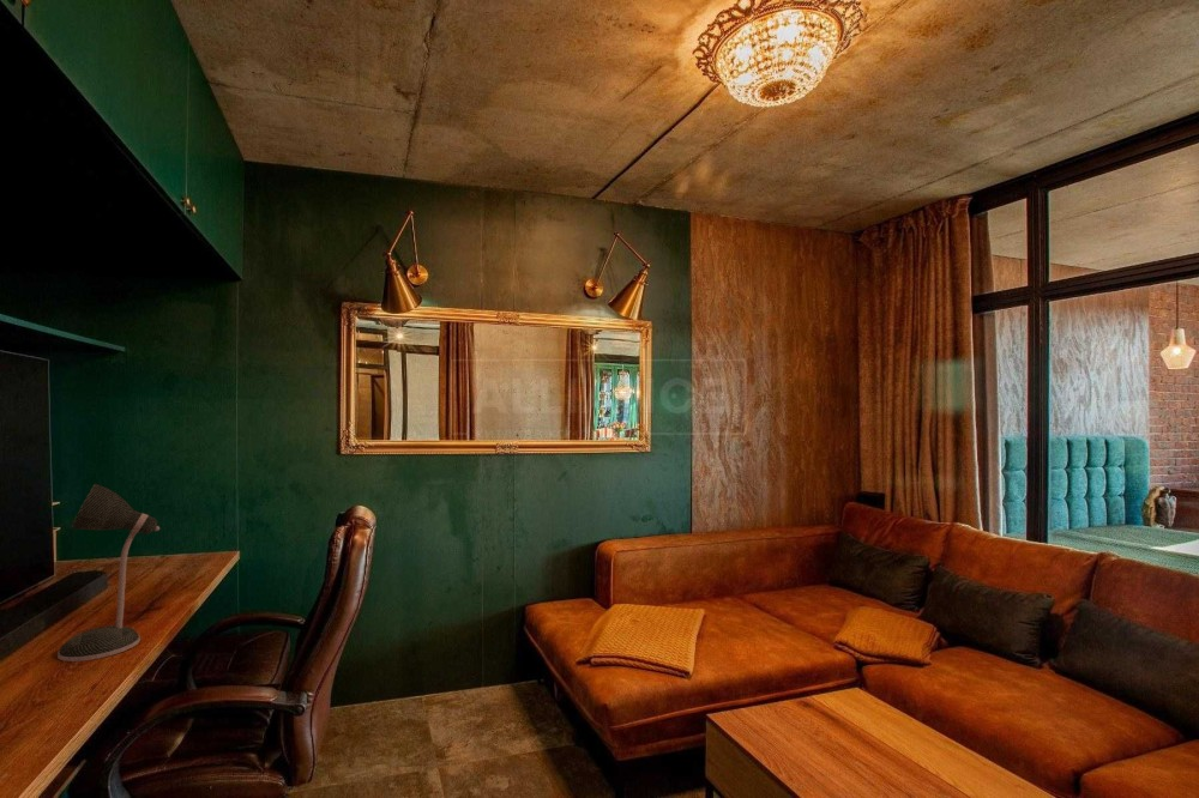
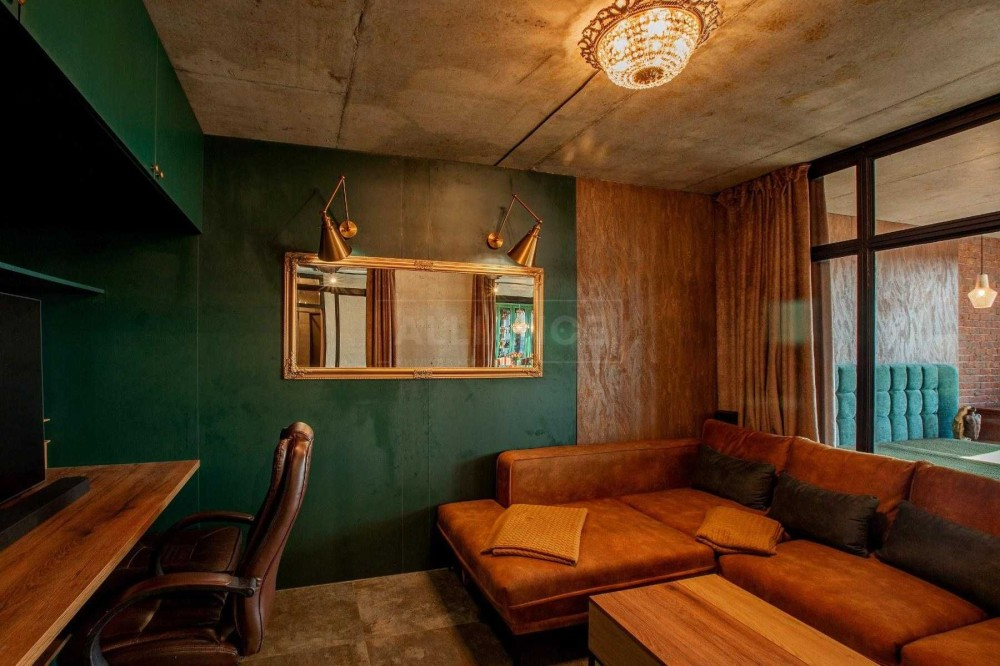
- desk lamp (120, 563)
